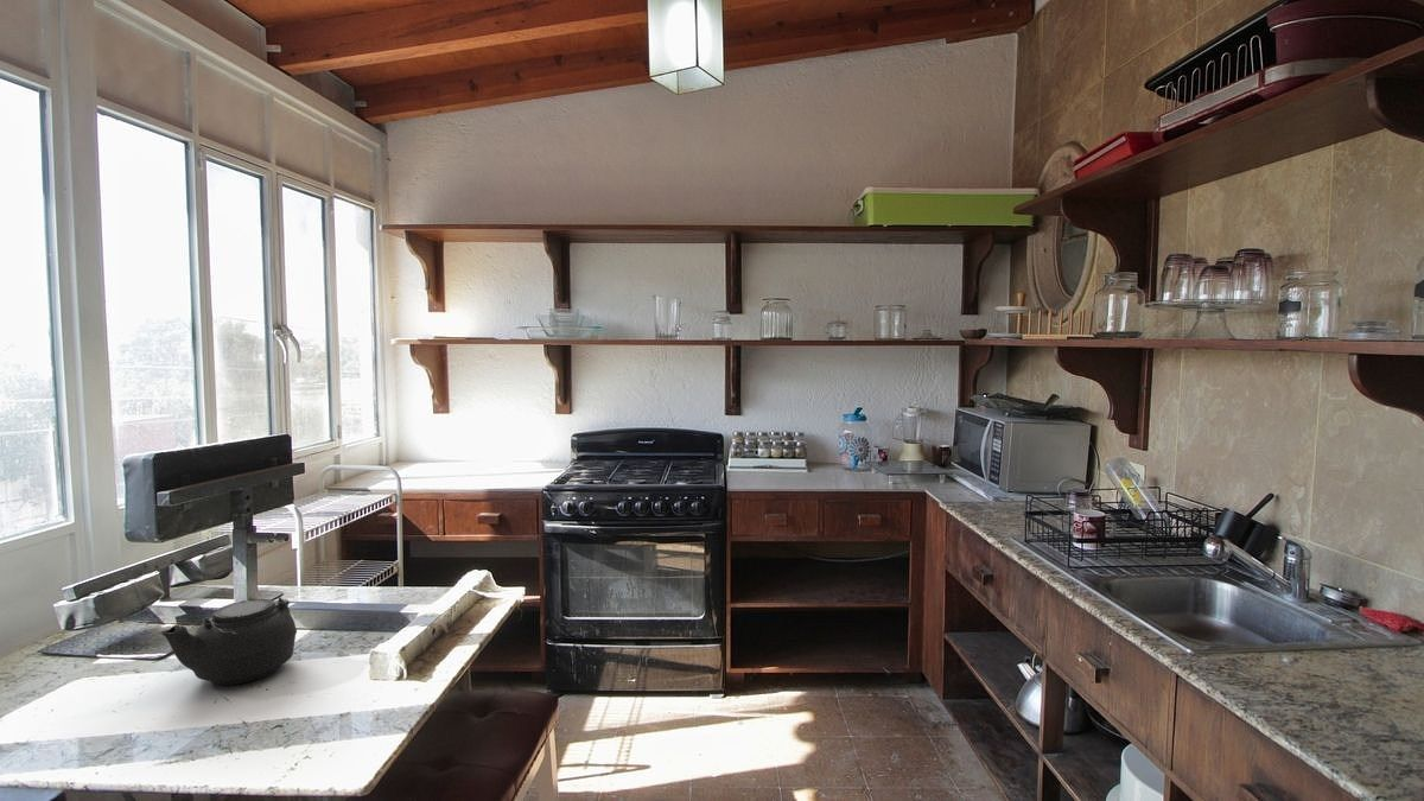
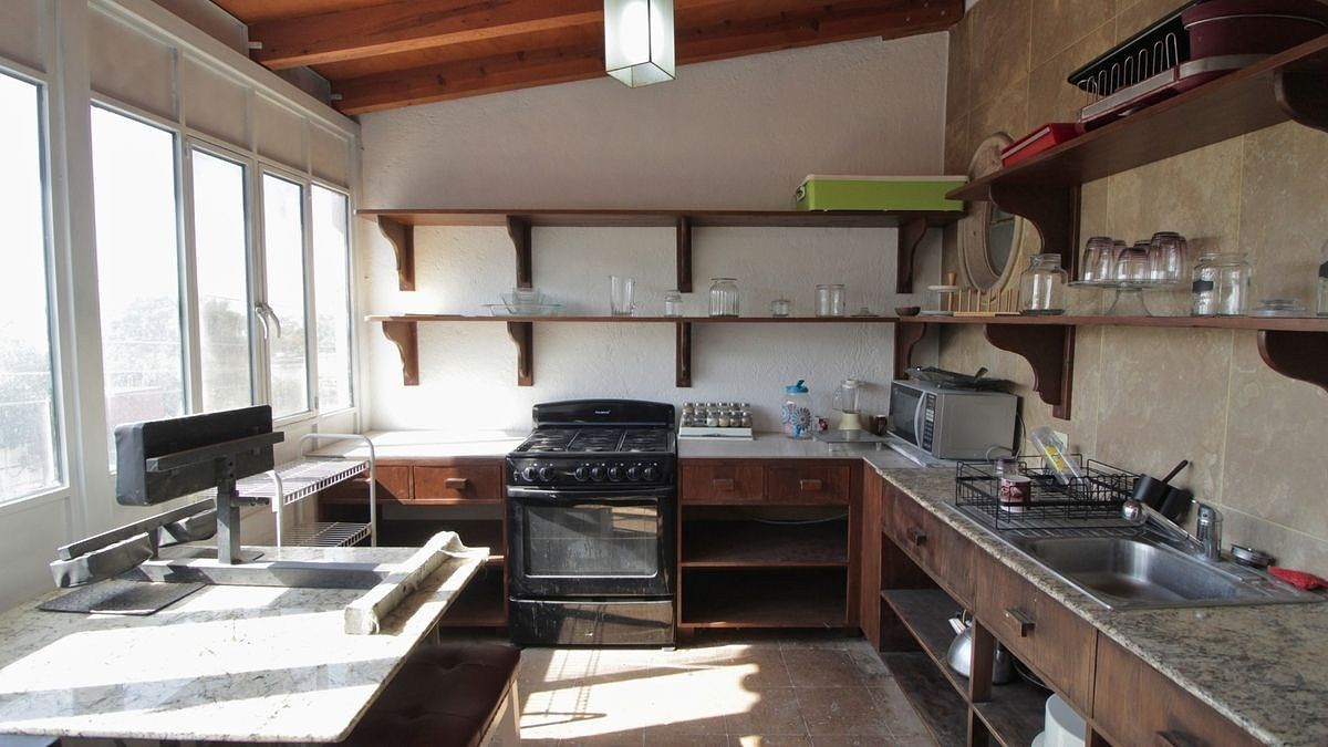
- teapot (233, 642)
